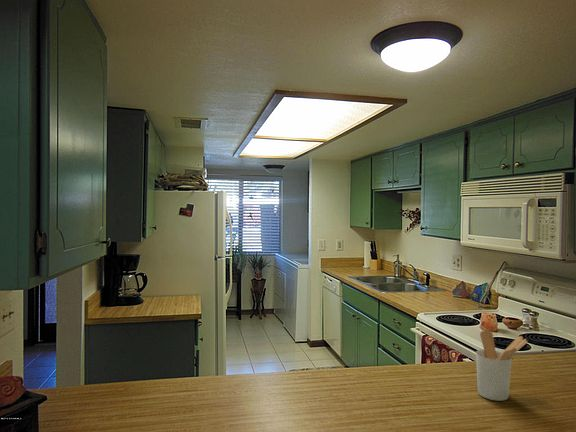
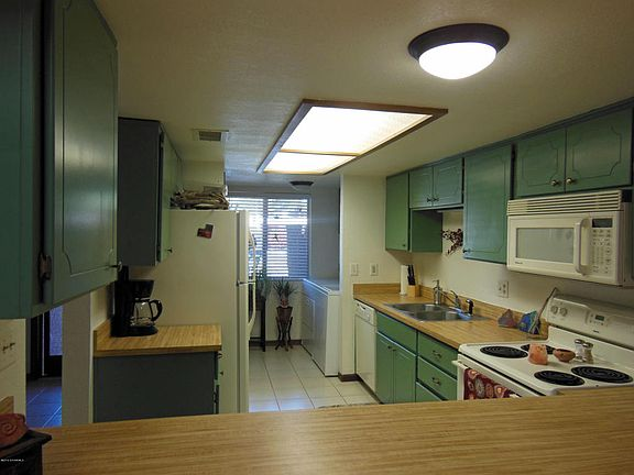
- utensil holder (501, 365)
